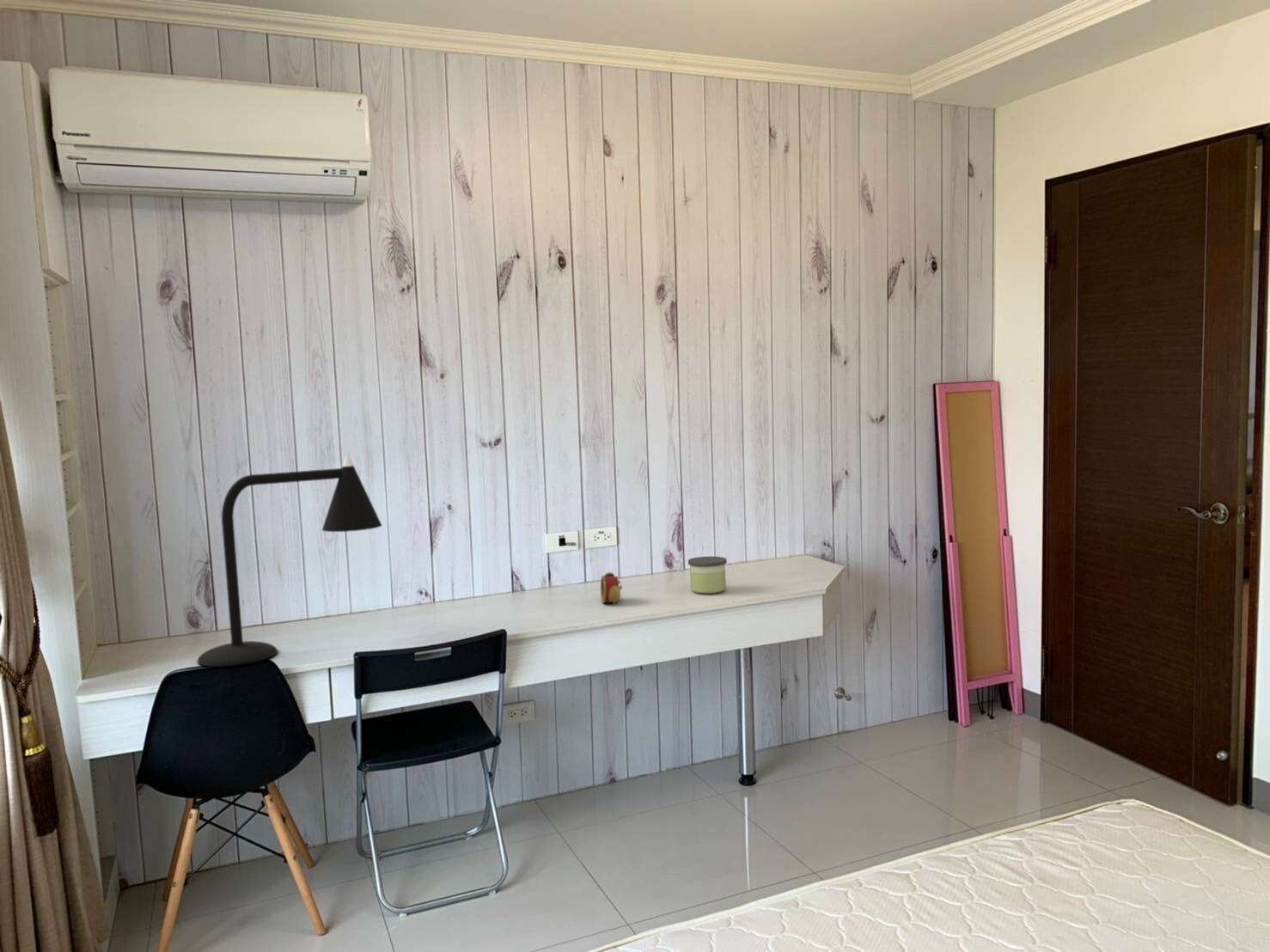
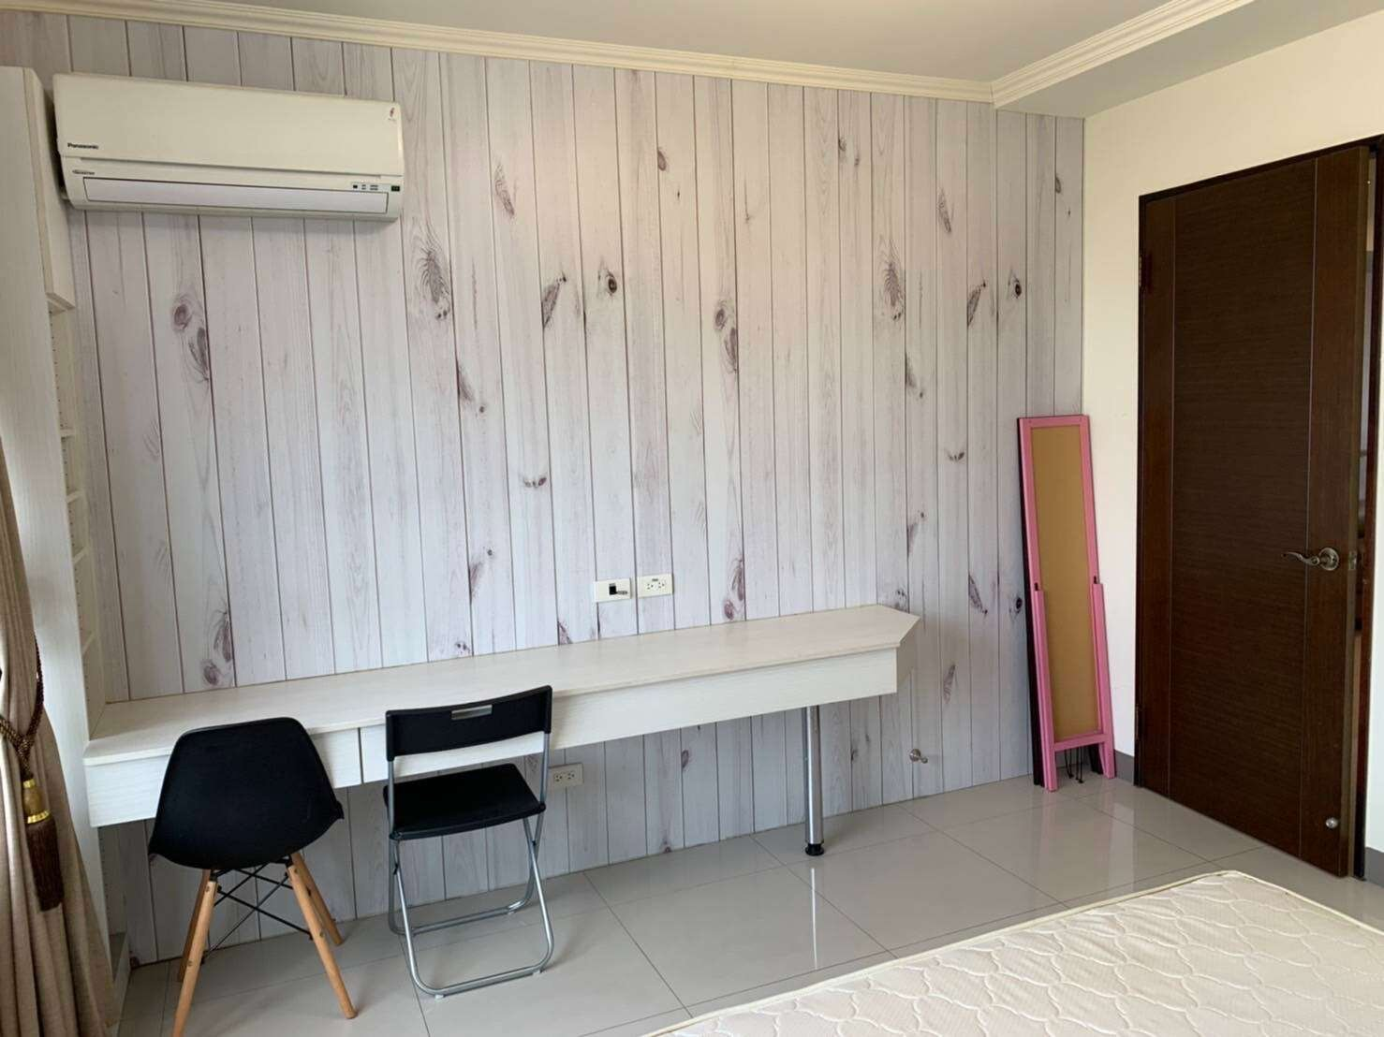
- desk lamp (322, 530)
- alarm clock (609, 587)
- candle (707, 575)
